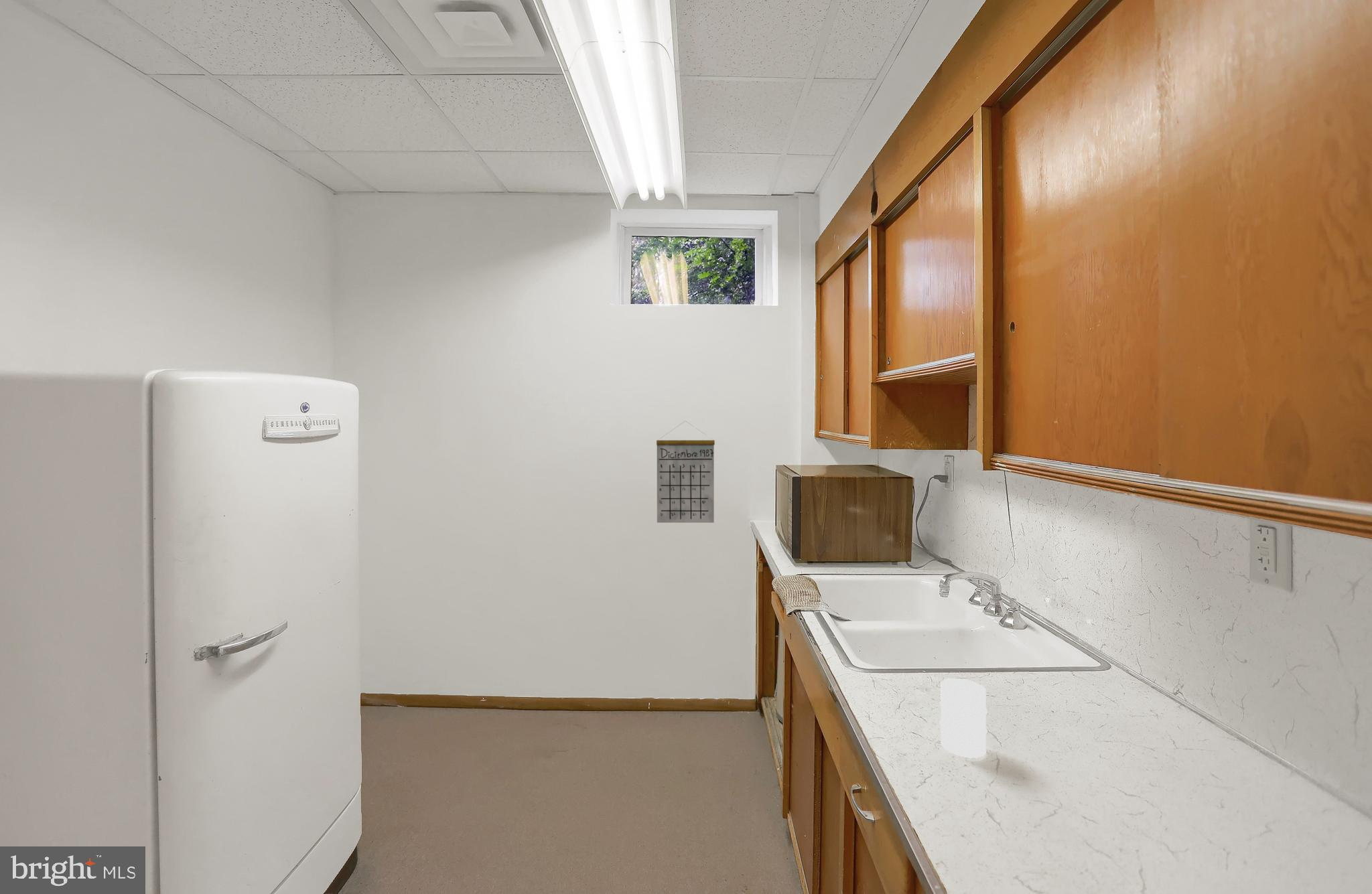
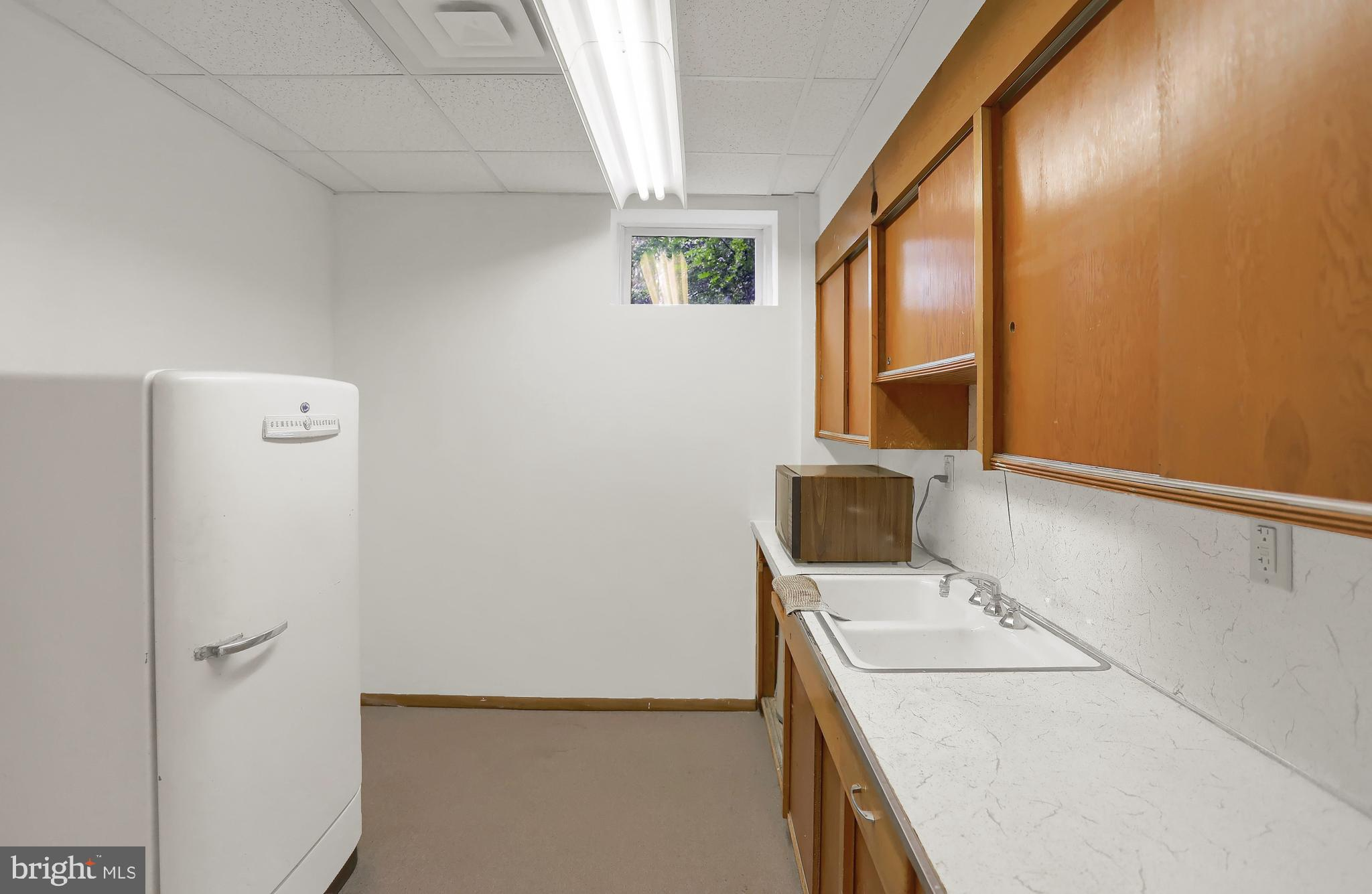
- calendar (685, 471)
- cup (963, 716)
